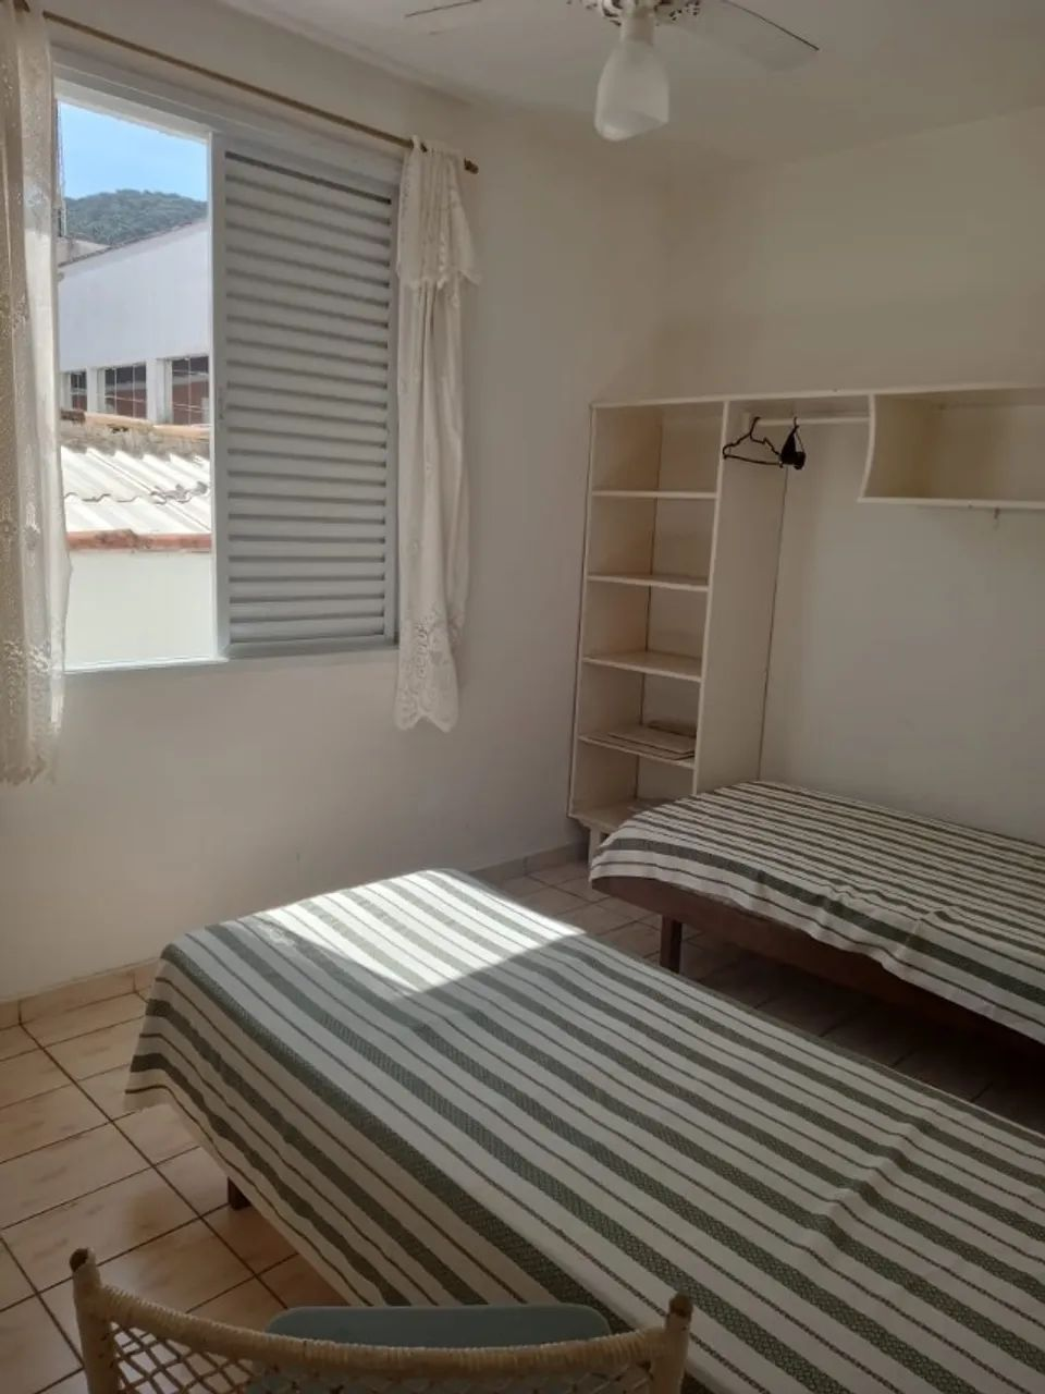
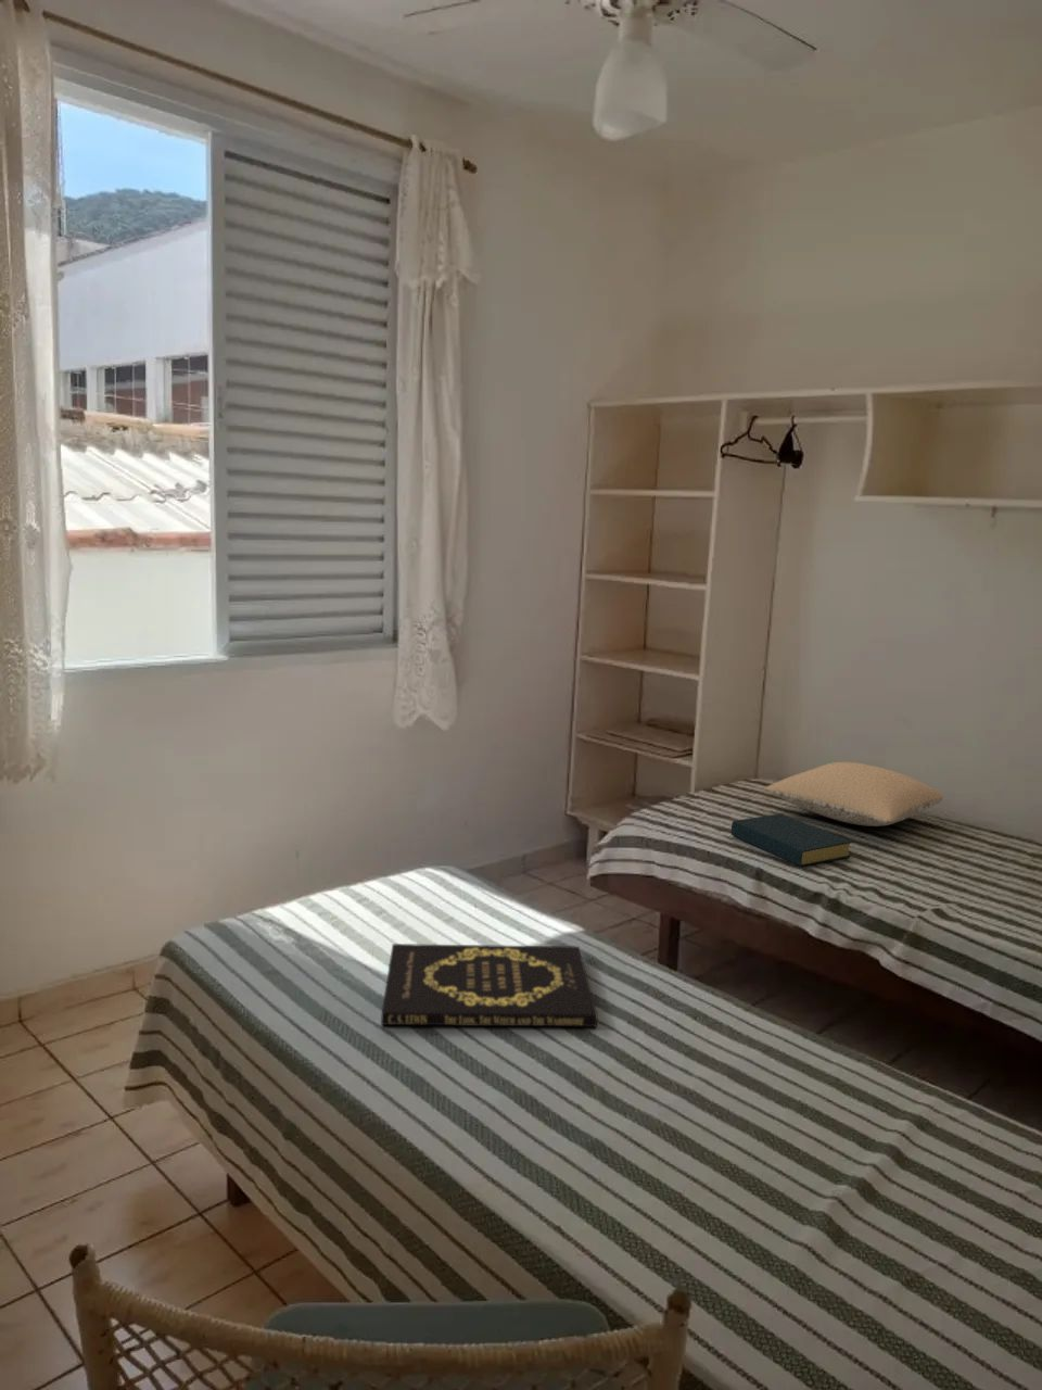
+ pillow (854, 792)
+ hardback book (789, 838)
+ book (487, 983)
